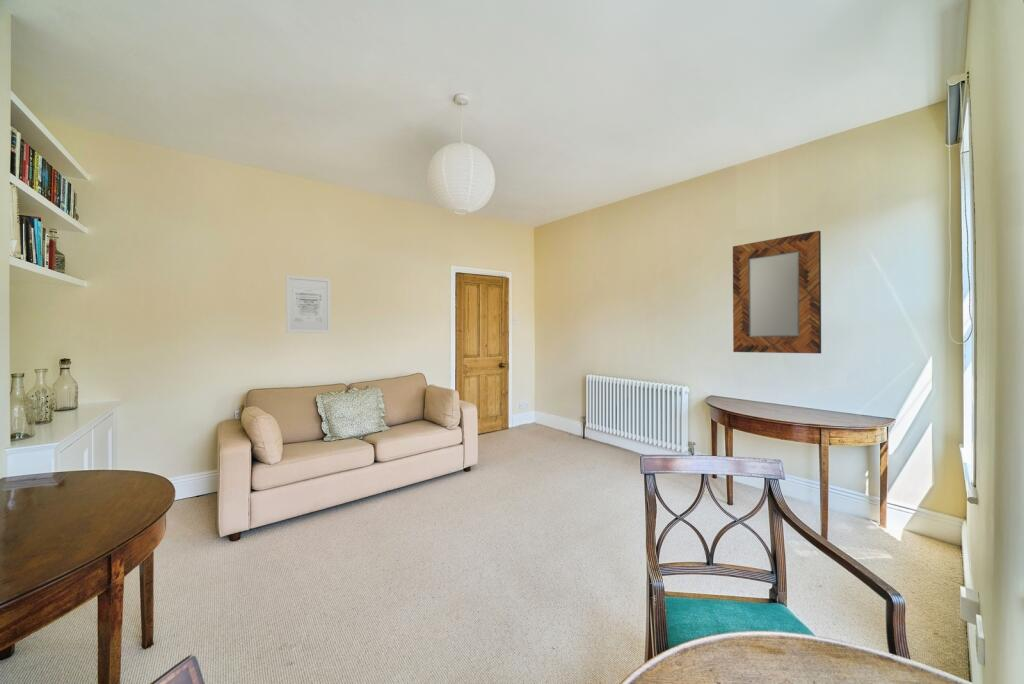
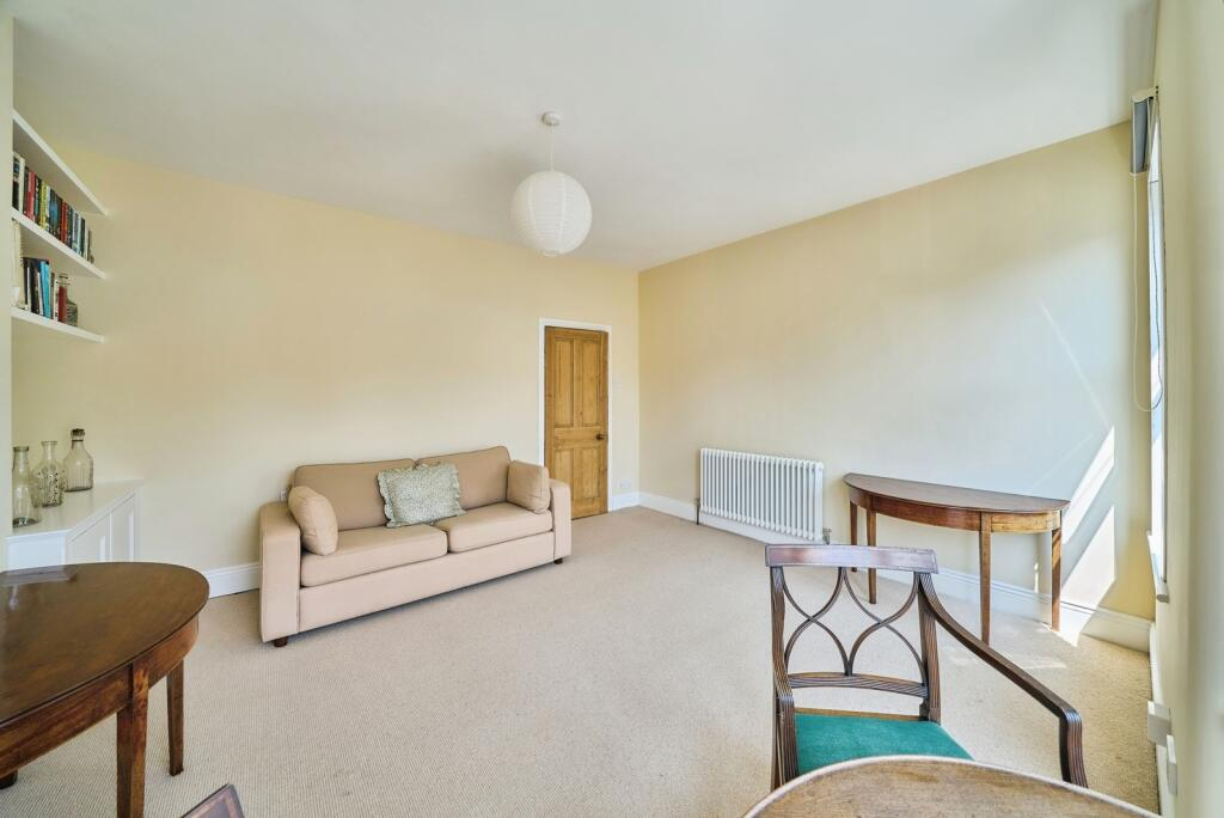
- wall art (309, 305)
- home mirror (773, 296)
